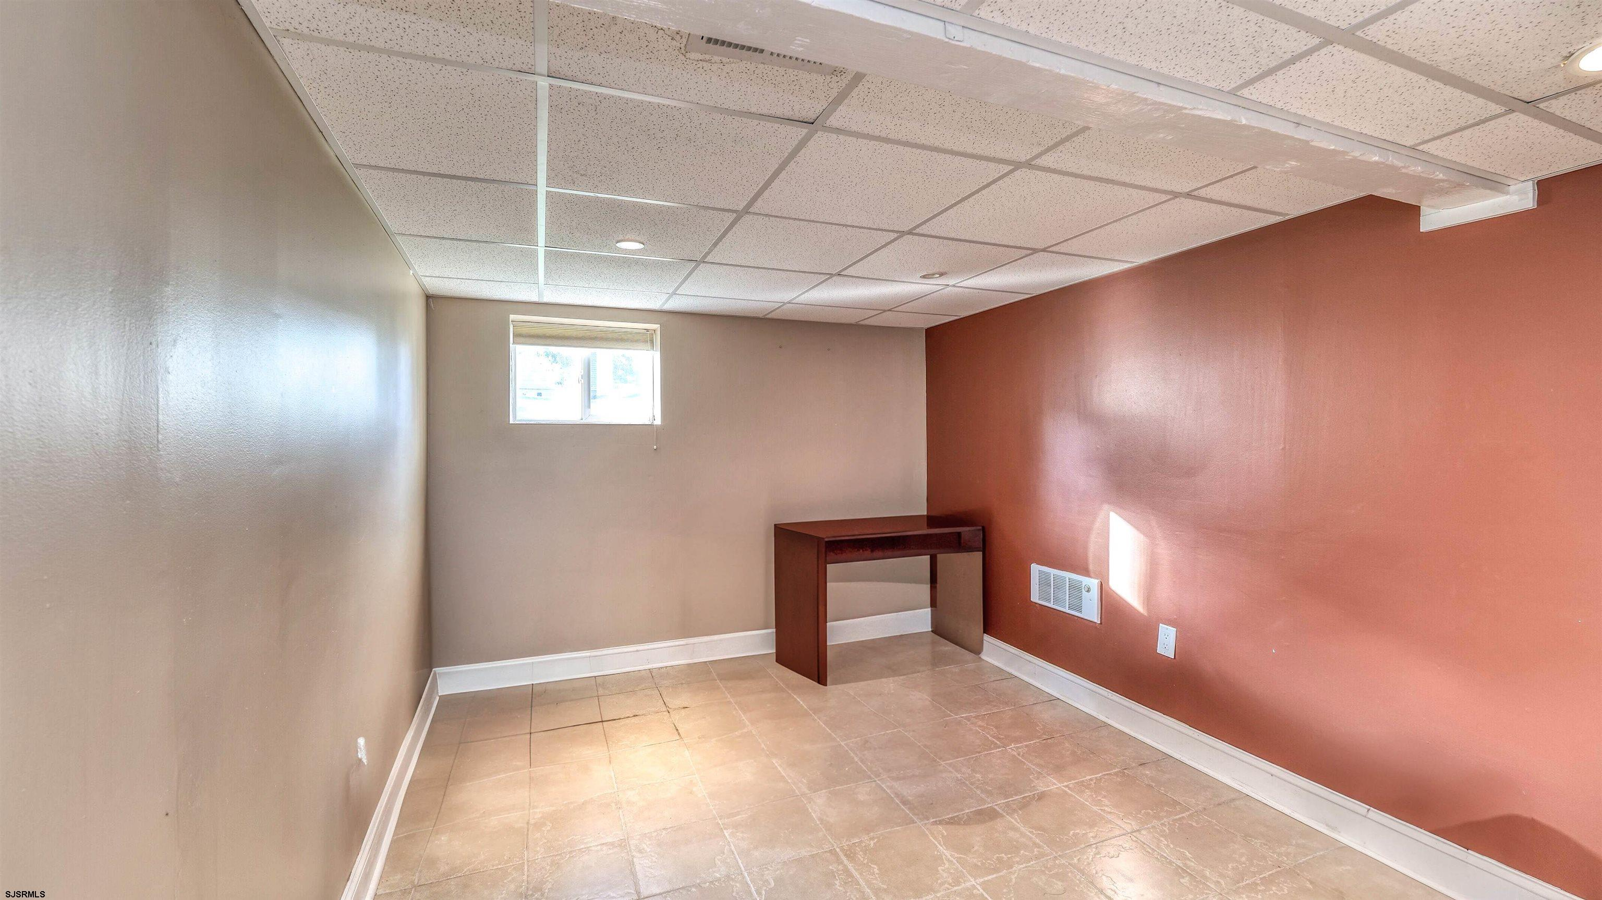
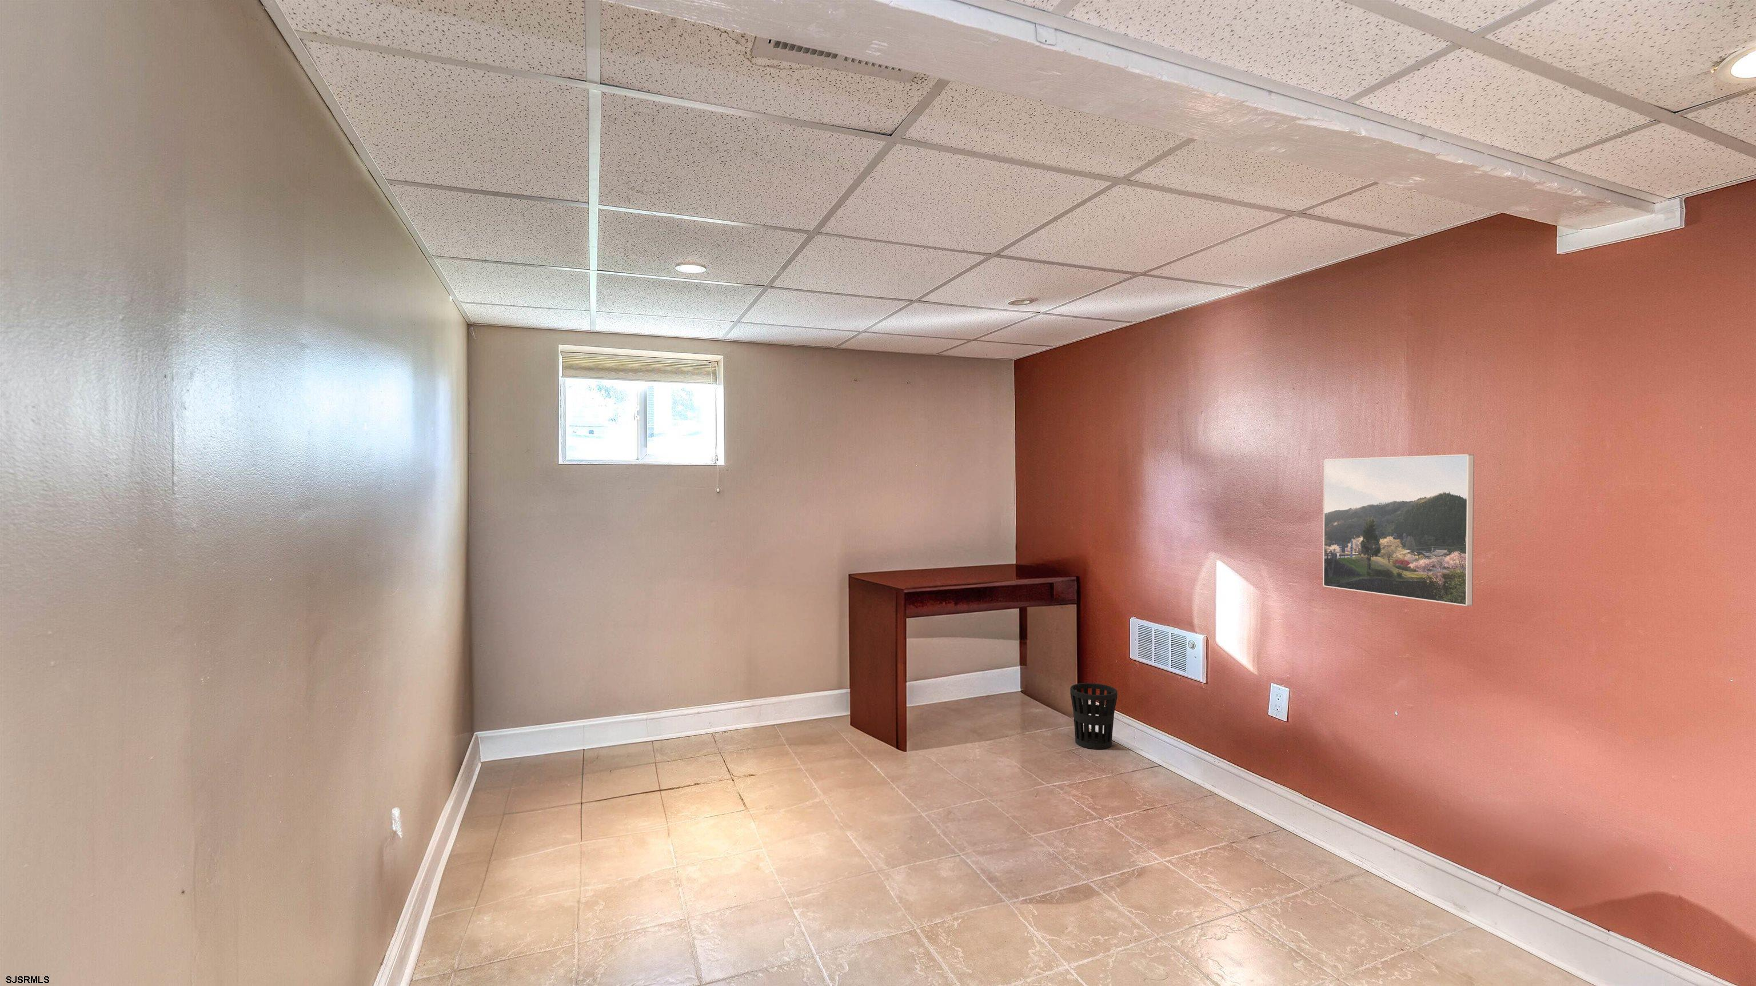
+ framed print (1392, 526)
+ wastebasket (1093, 716)
